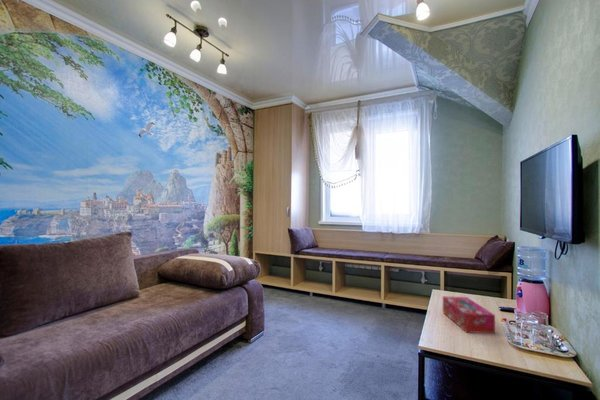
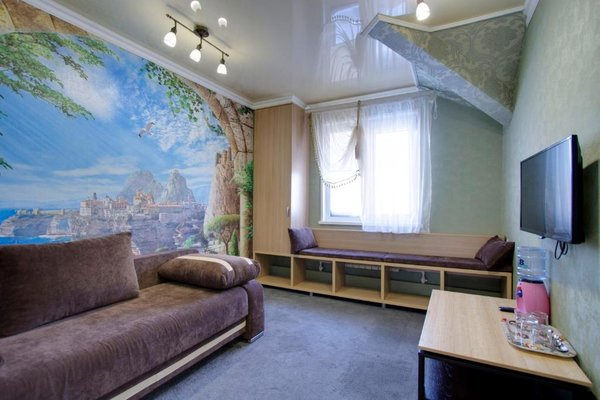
- tissue box (466, 313)
